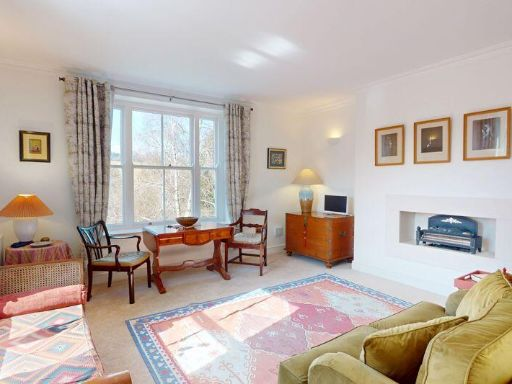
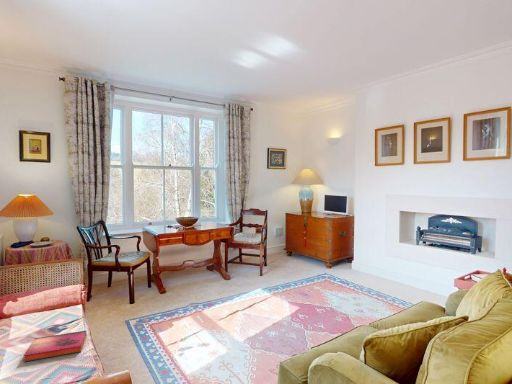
+ hardback book (57, 344)
